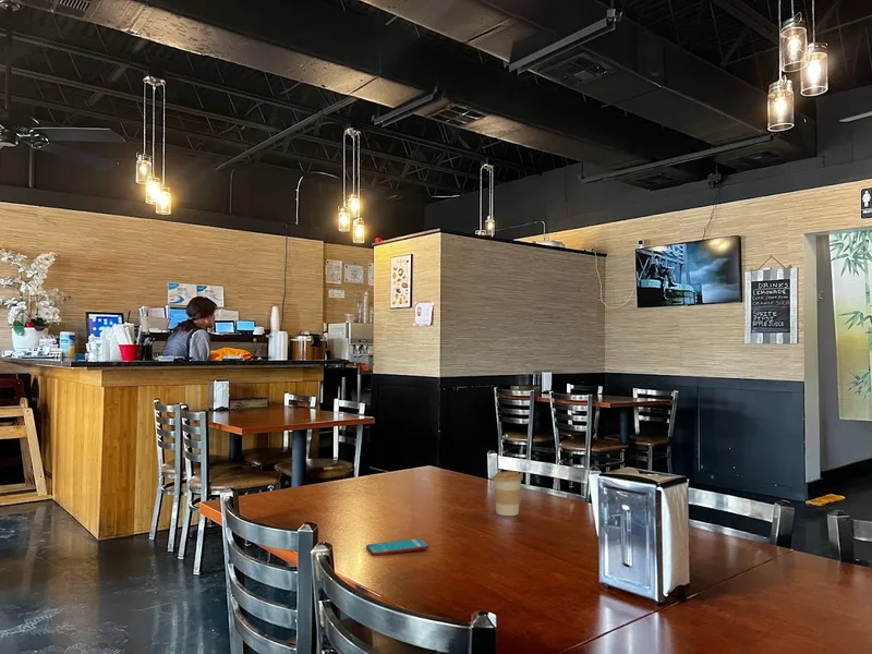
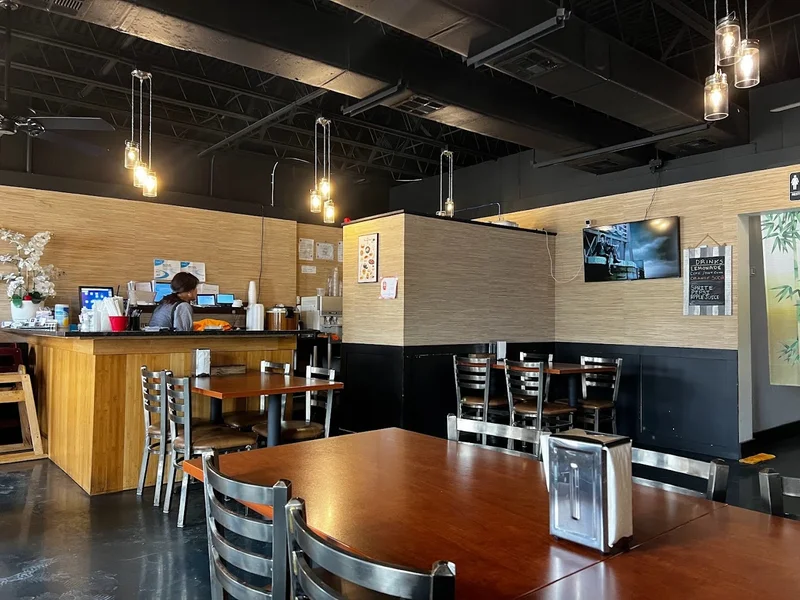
- coffee cup (507, 492)
- smartphone (397, 546)
